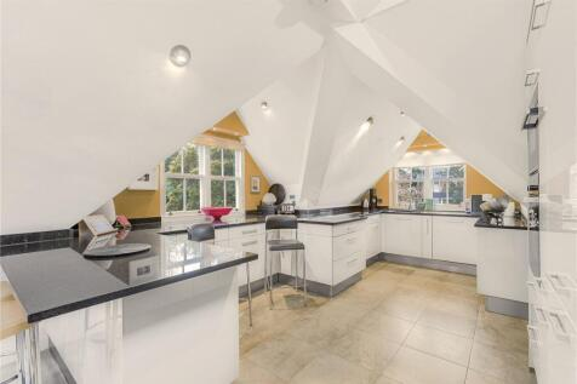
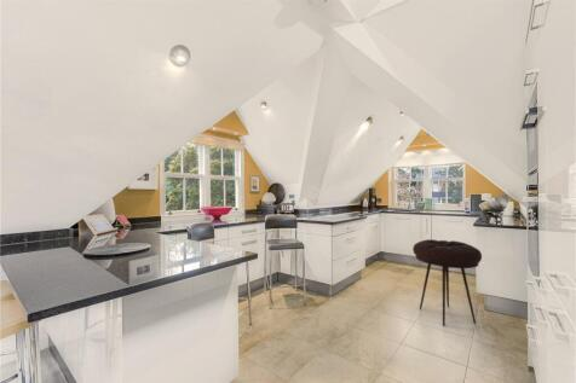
+ stool (444, 279)
